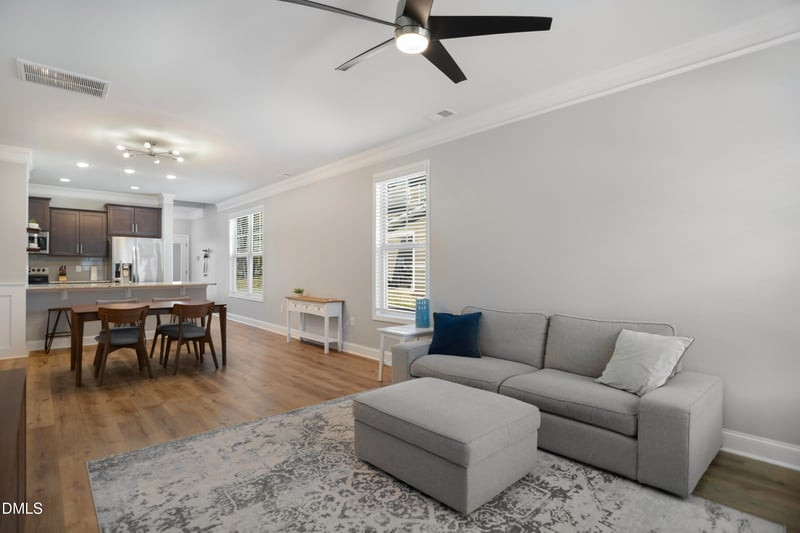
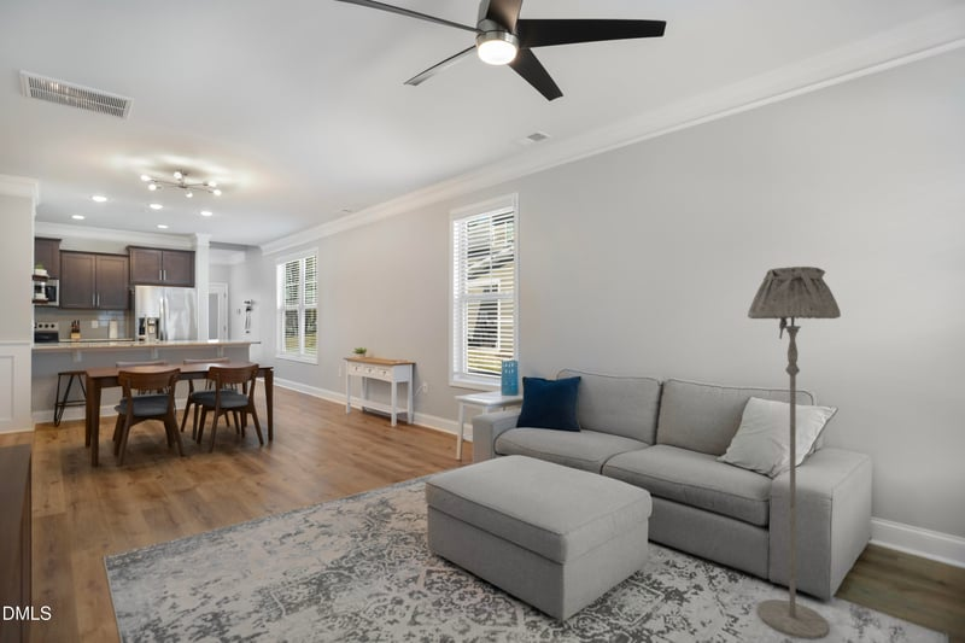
+ floor lamp (791, 444)
